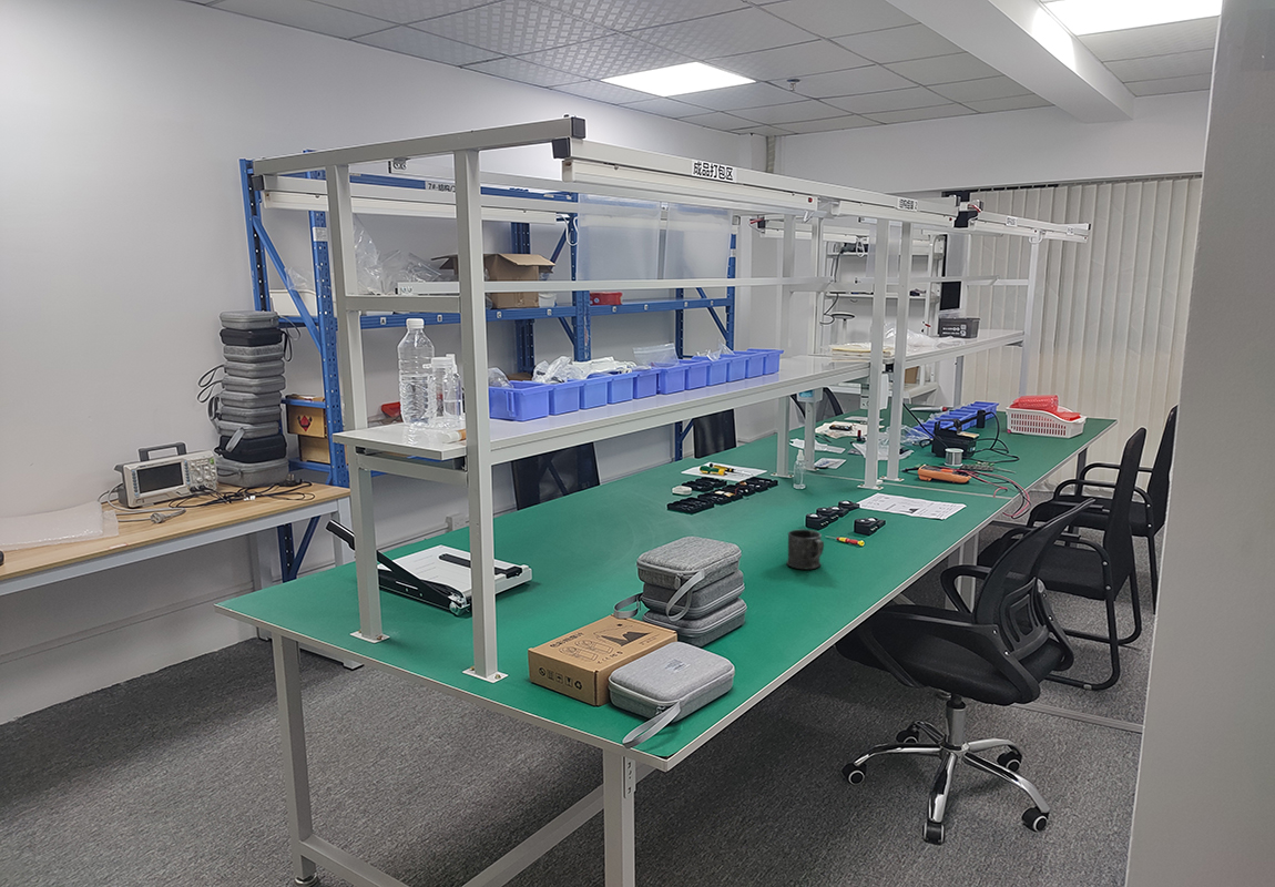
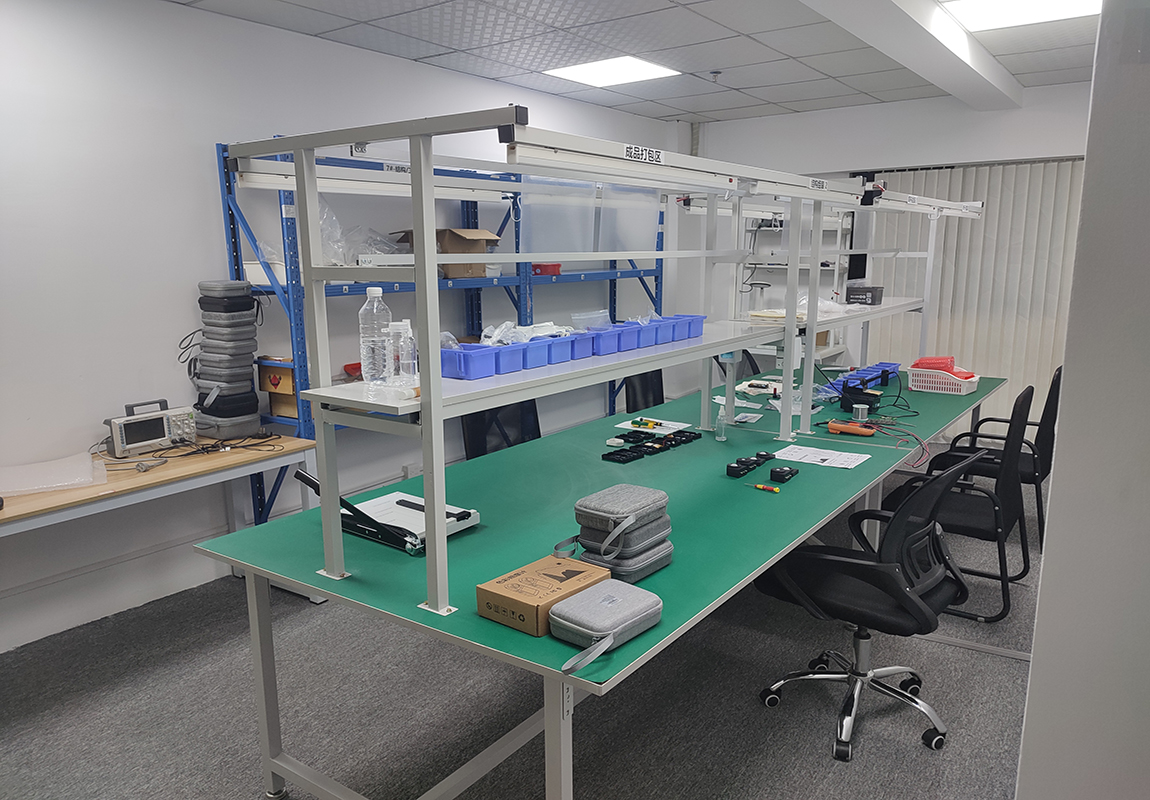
- mug (807, 550)
